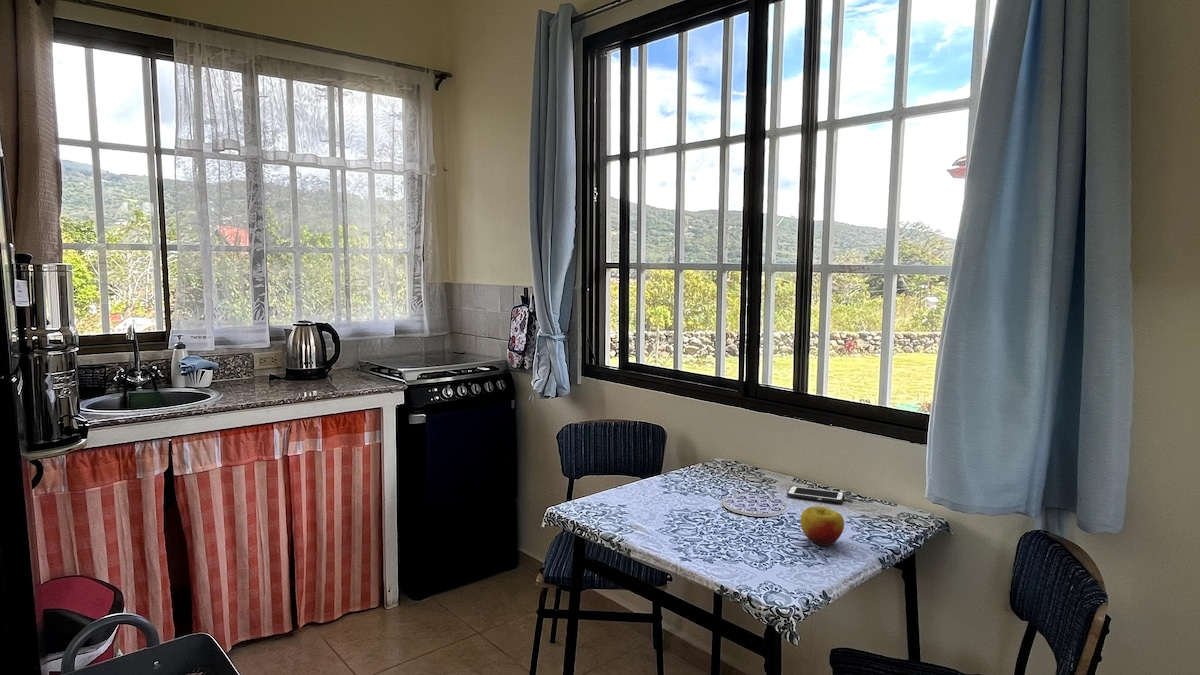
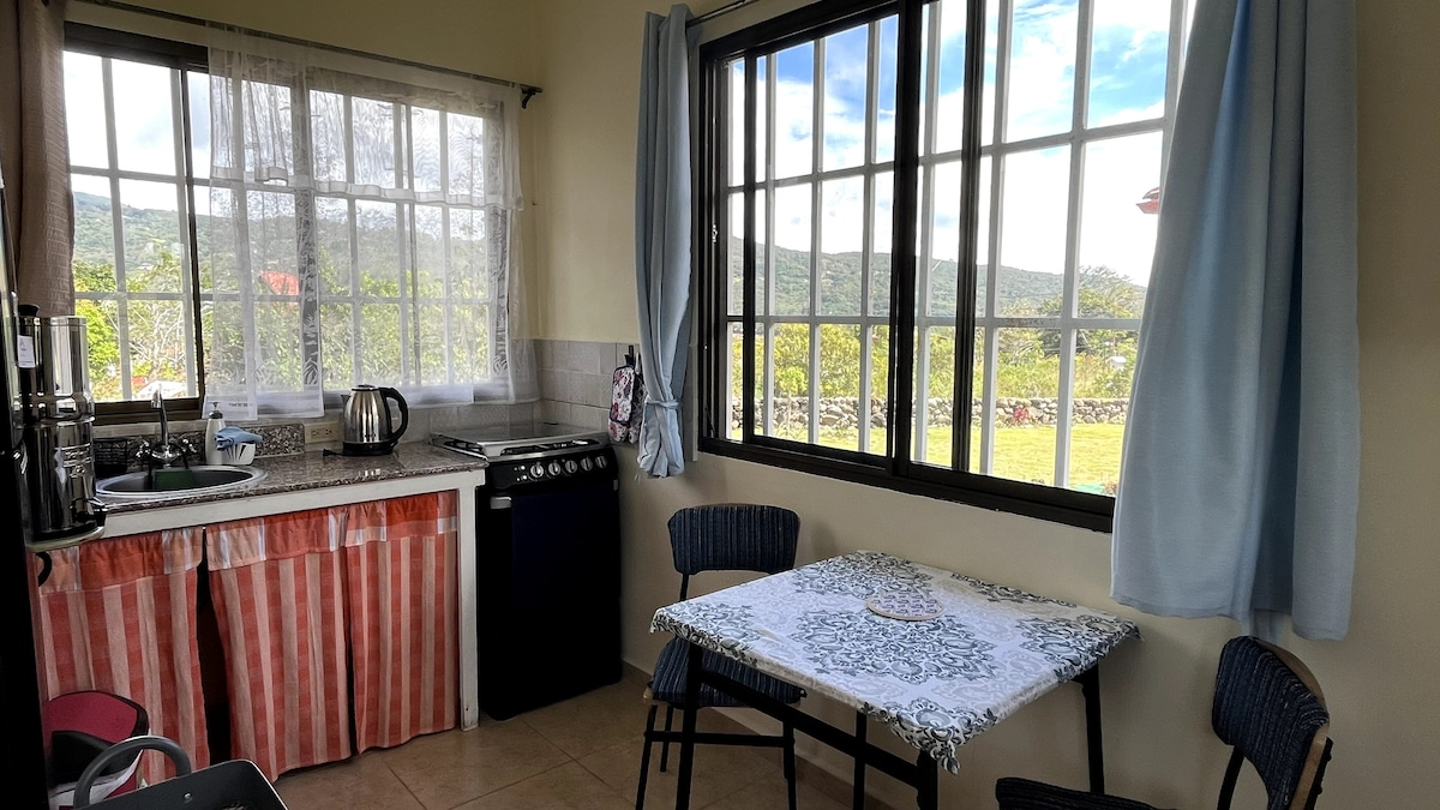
- apple (821, 525)
- cell phone (815, 494)
